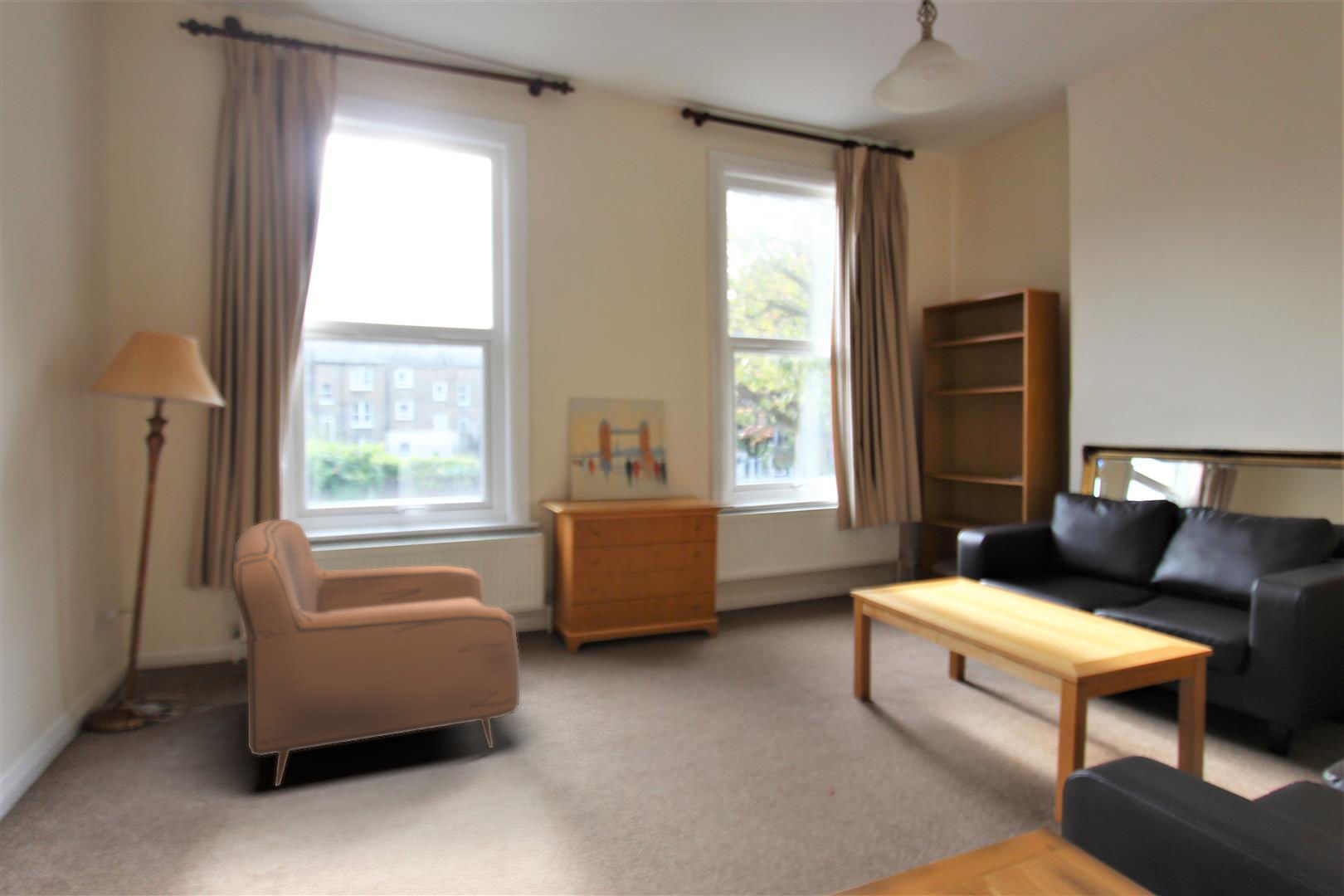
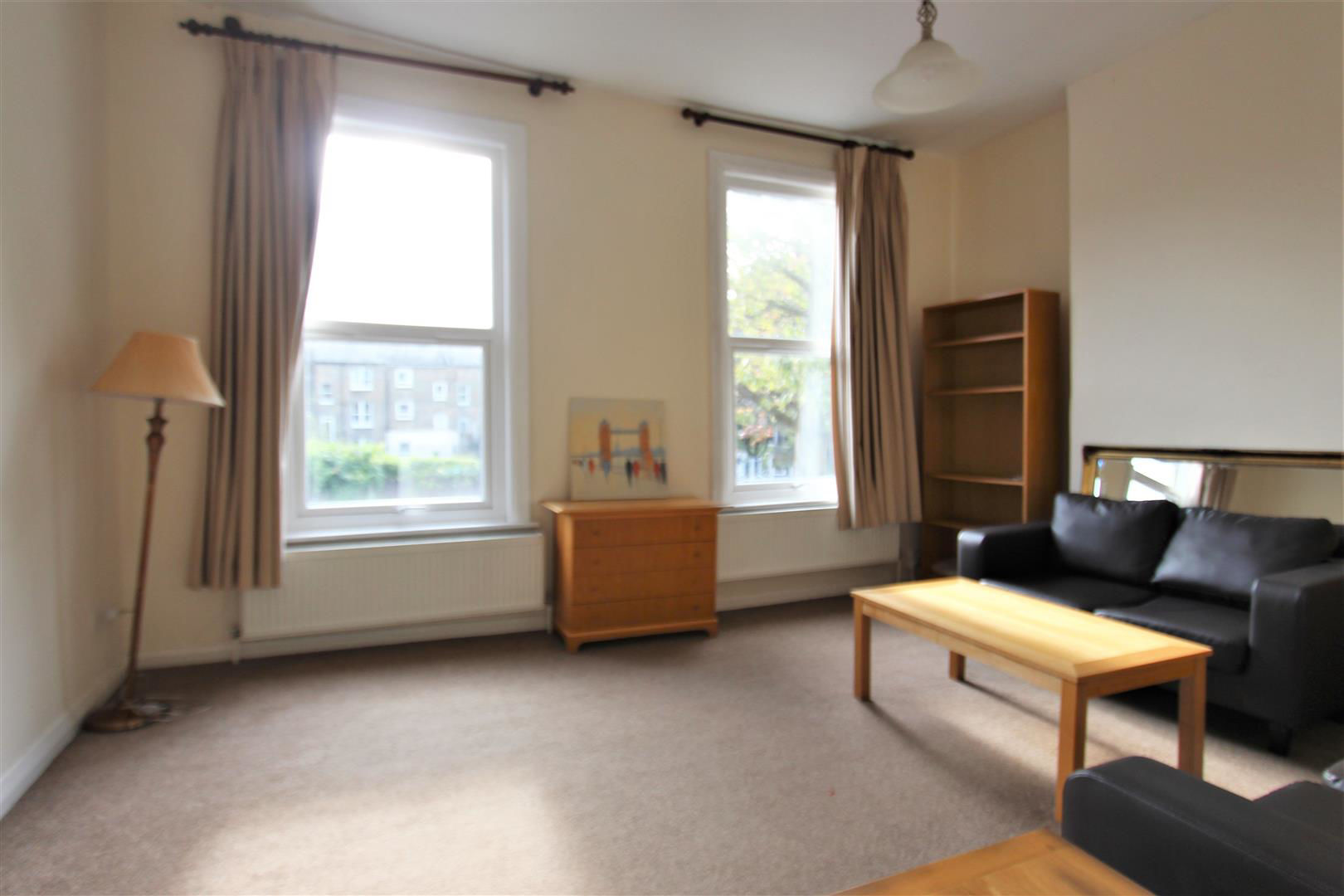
- armchair (378, 621)
